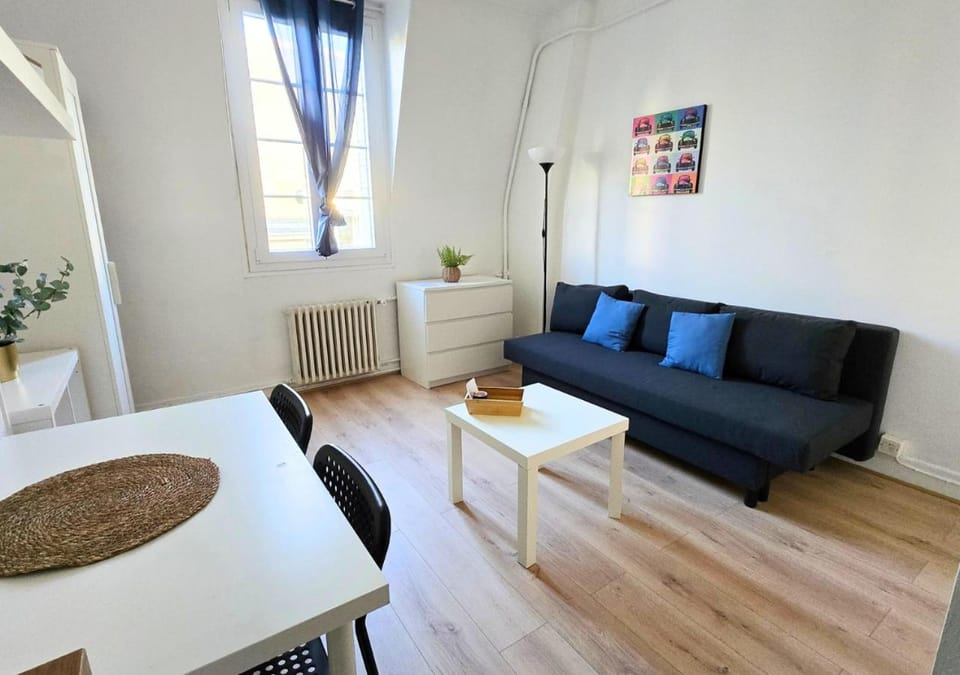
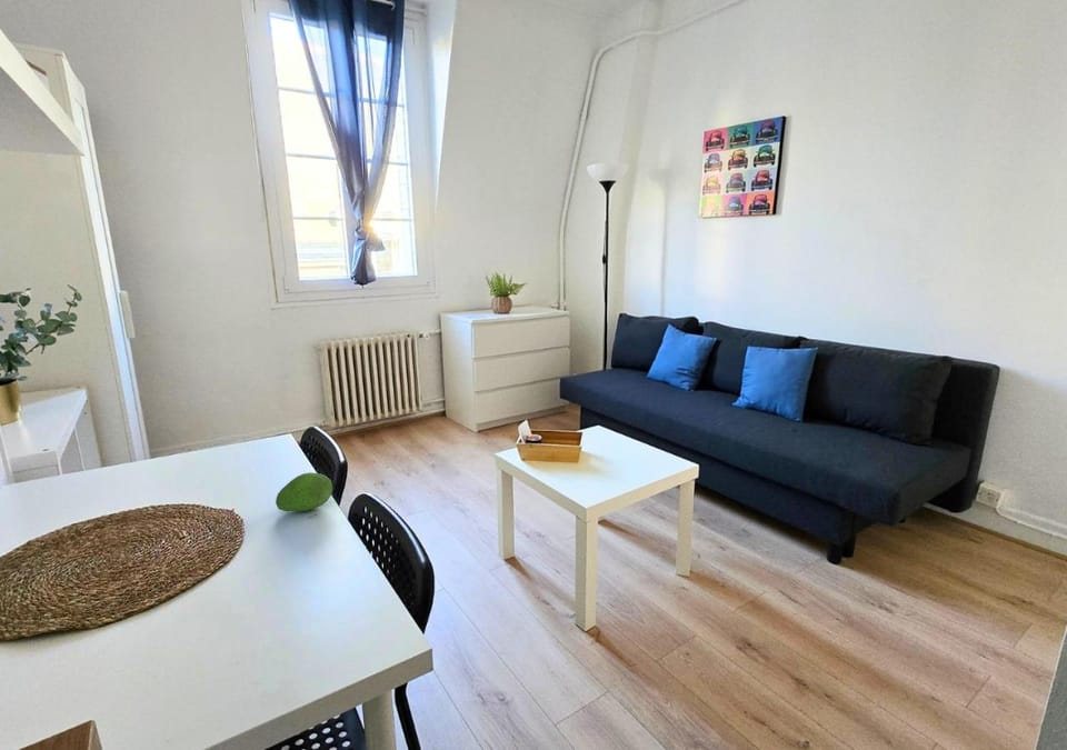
+ fruit (303, 491)
